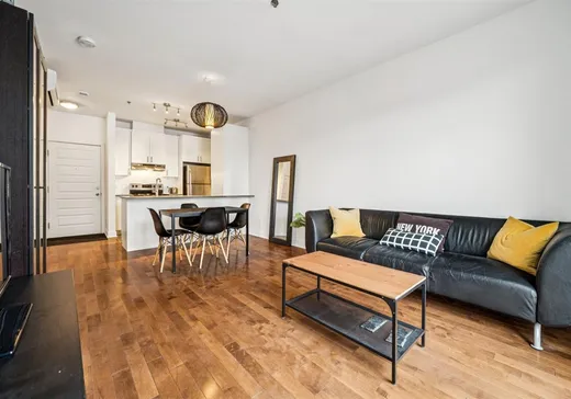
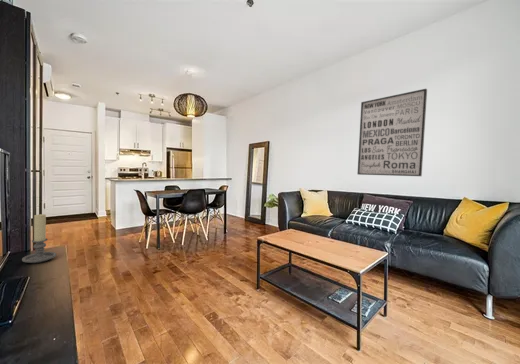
+ wall art (388, 136)
+ candle holder (39, 236)
